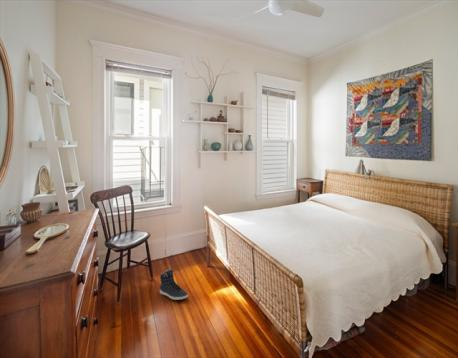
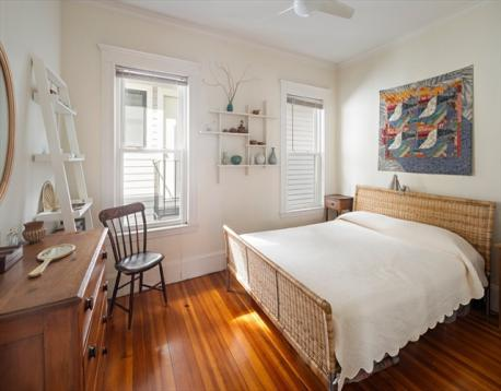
- sneaker (173, 283)
